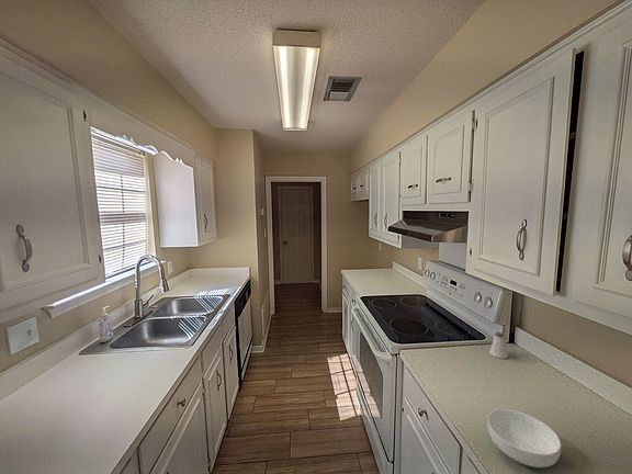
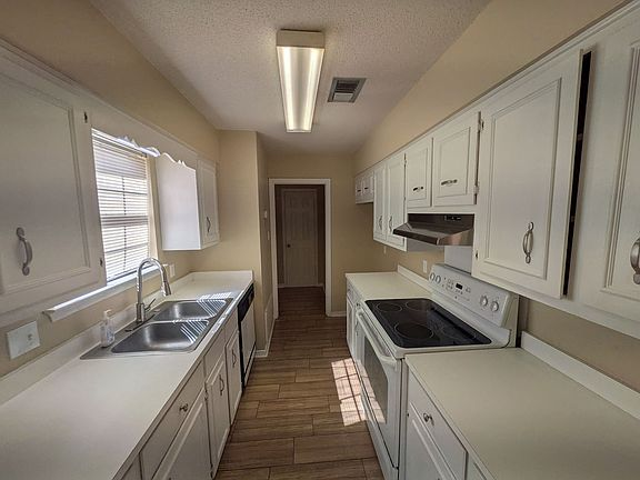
- cereal bowl (521, 440)
- saltshaker (499, 343)
